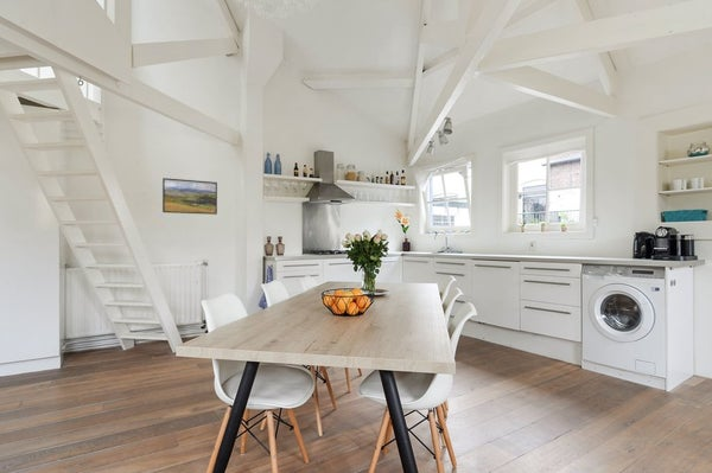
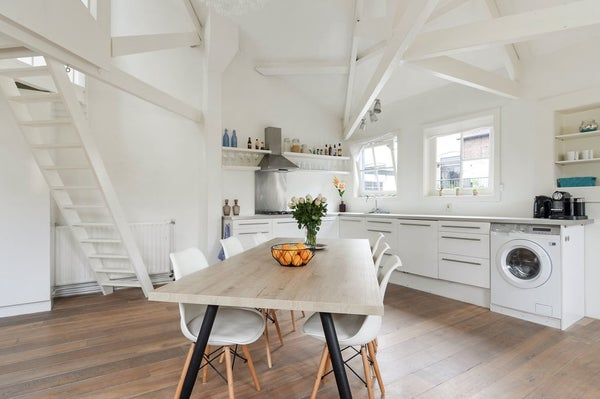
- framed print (190, 197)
